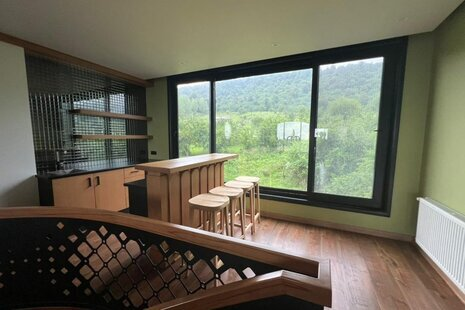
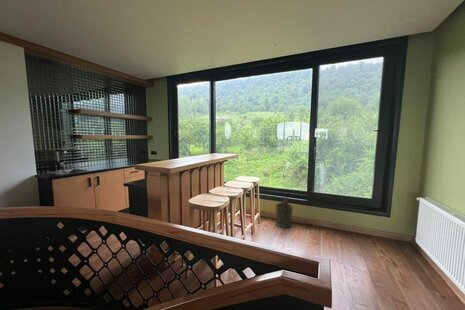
+ bucket (284, 212)
